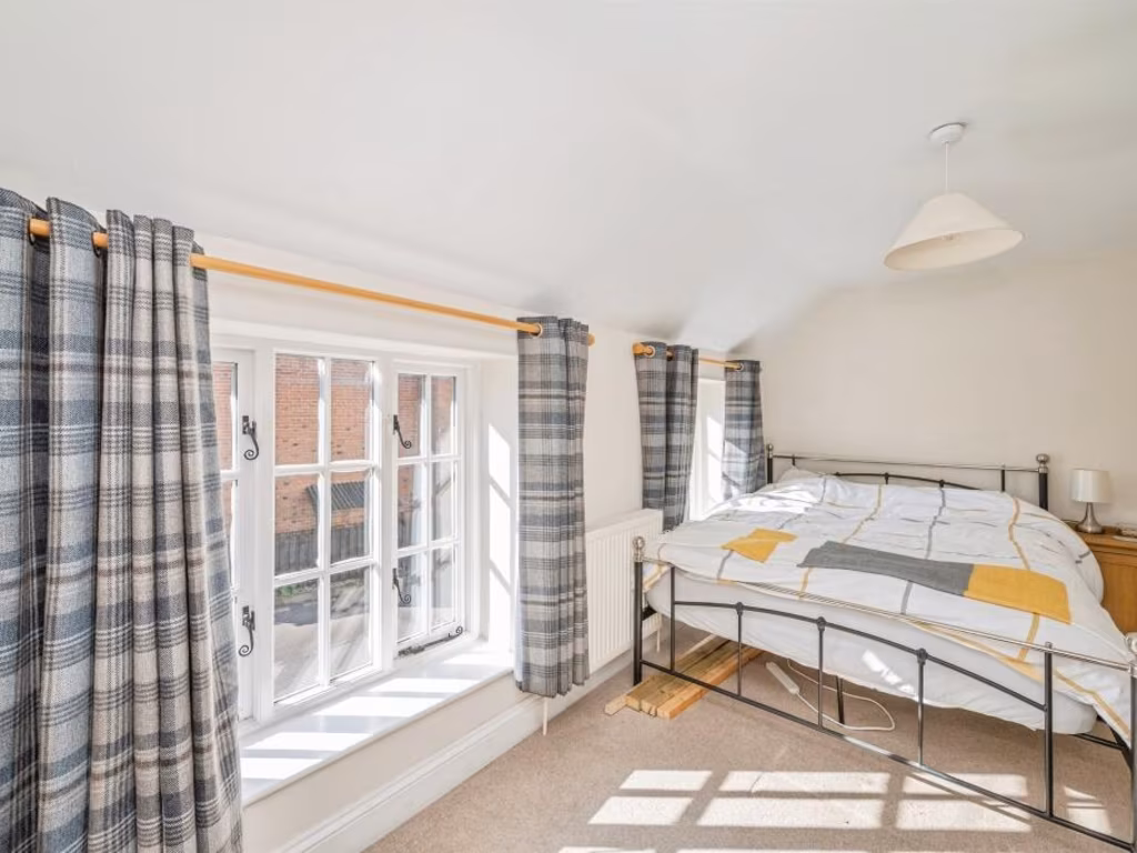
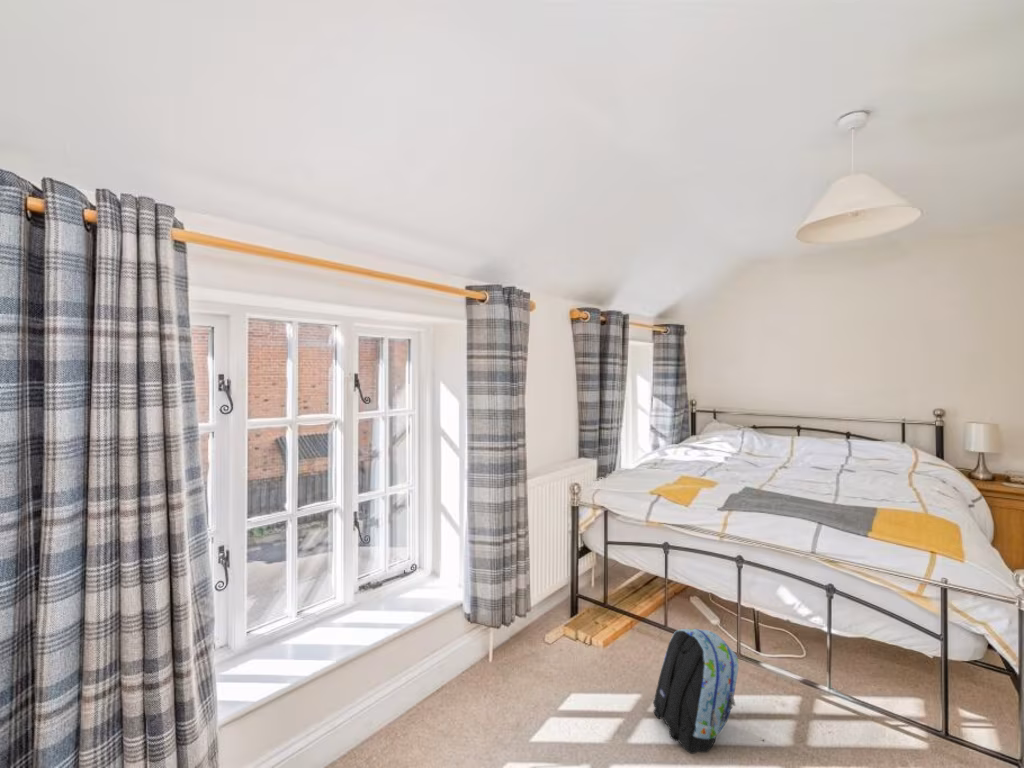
+ backpack (695, 679)
